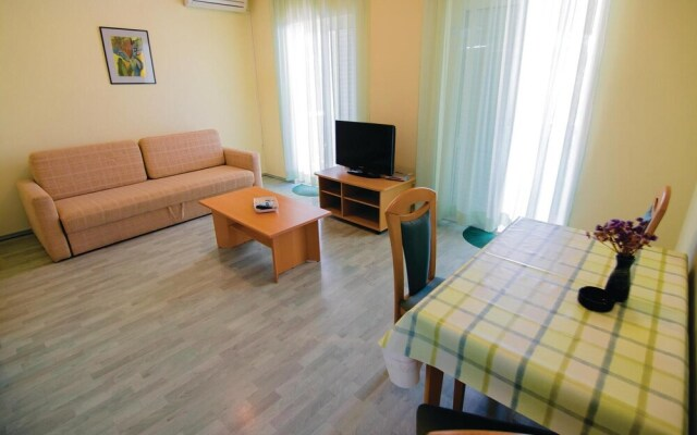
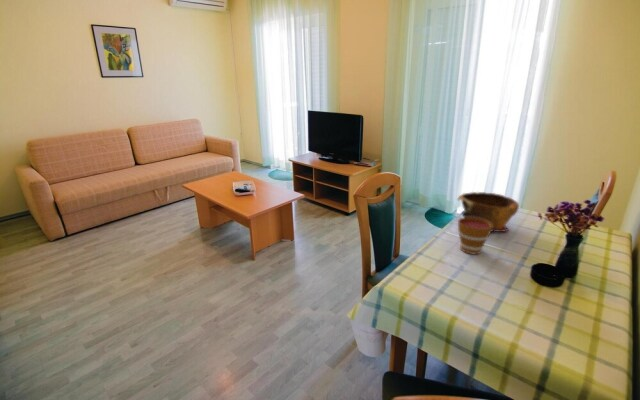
+ cup (471, 235)
+ bowl (486, 211)
